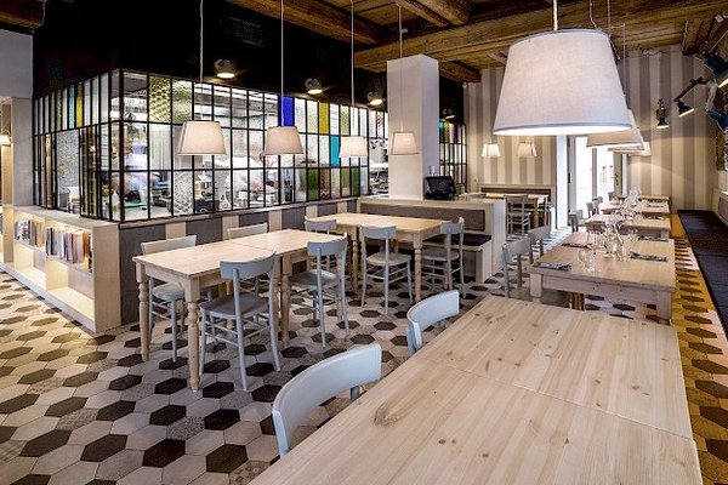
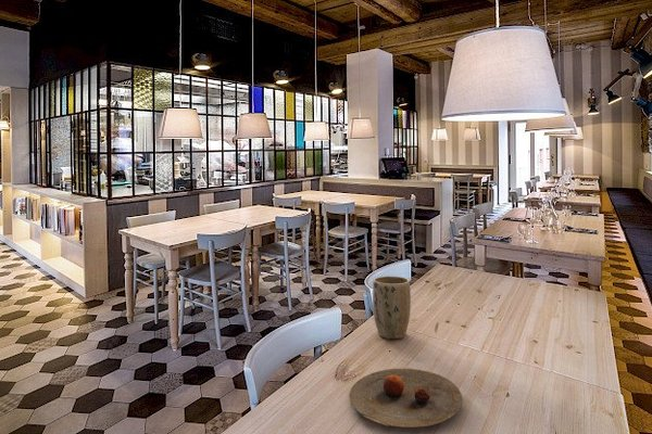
+ plant pot (391, 307)
+ plate (404, 388)
